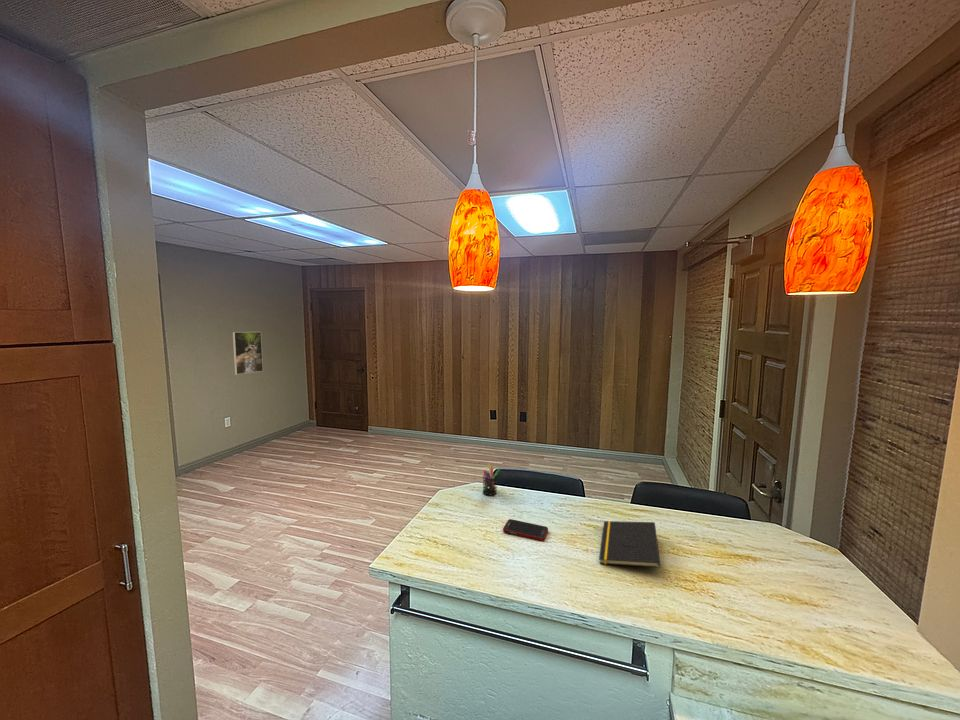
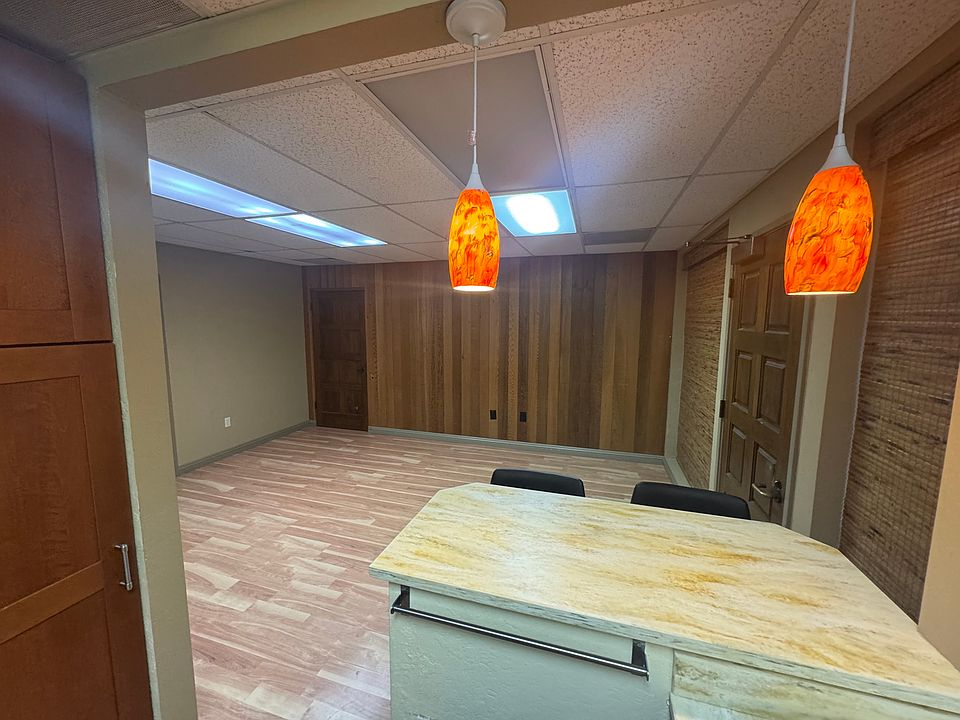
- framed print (248, 352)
- cell phone (525, 529)
- notepad (628, 541)
- pen holder (491, 478)
